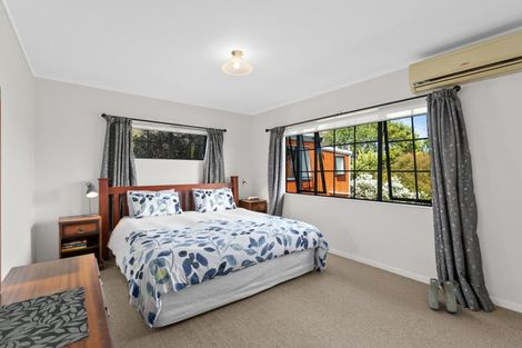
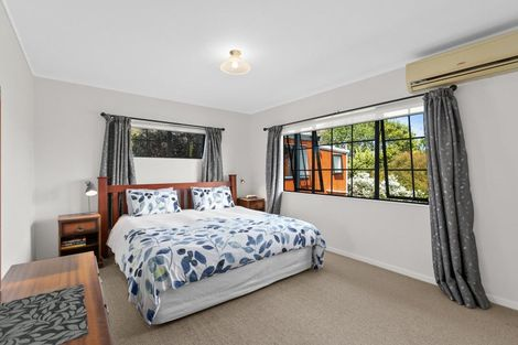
- boots (443, 291)
